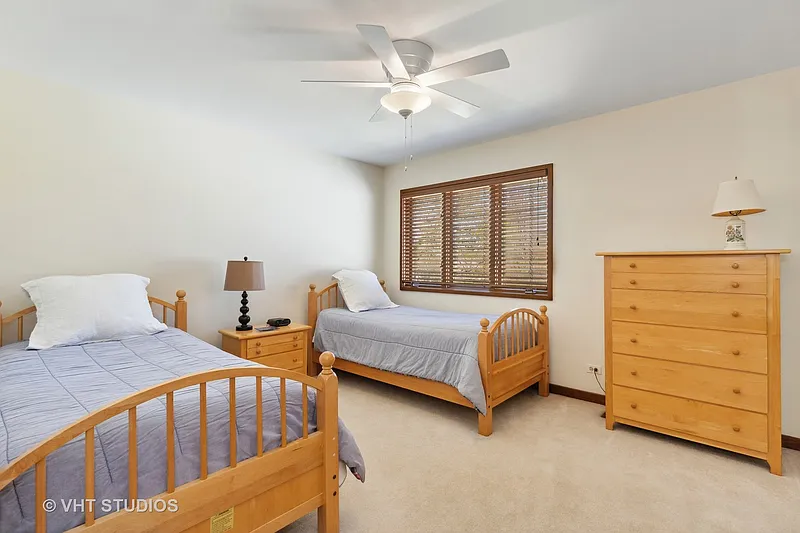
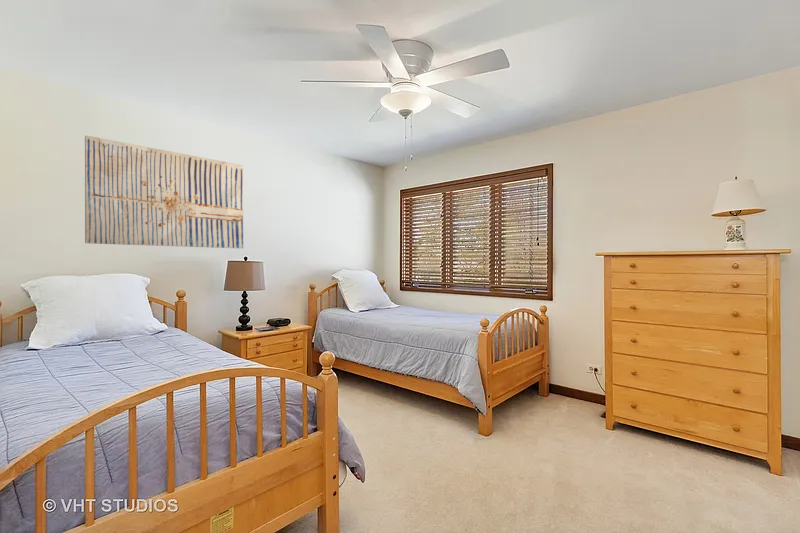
+ wall art (174, 199)
